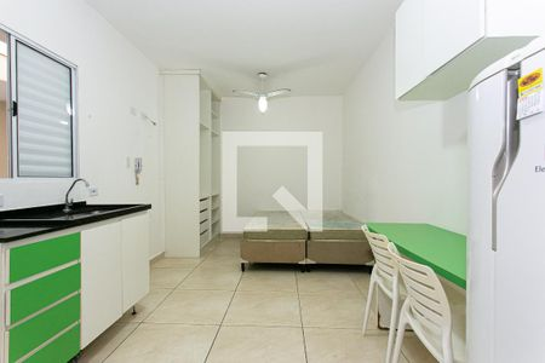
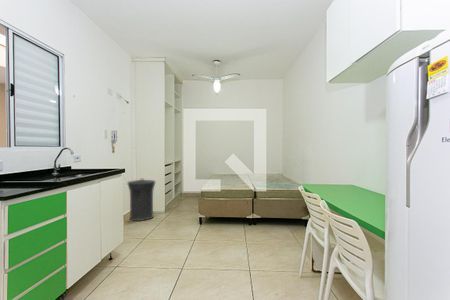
+ trash can (141, 198)
